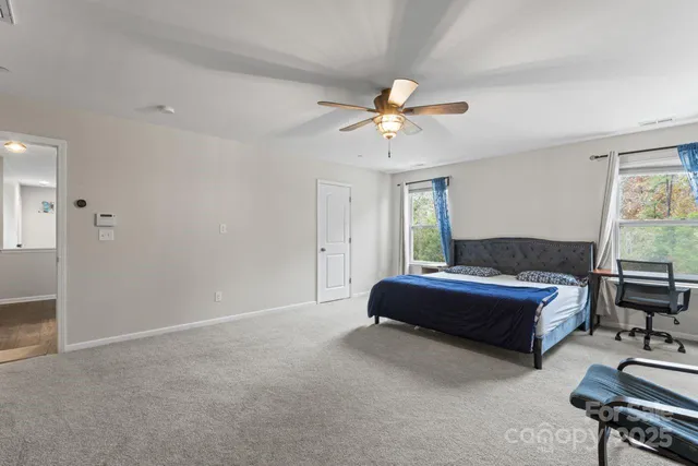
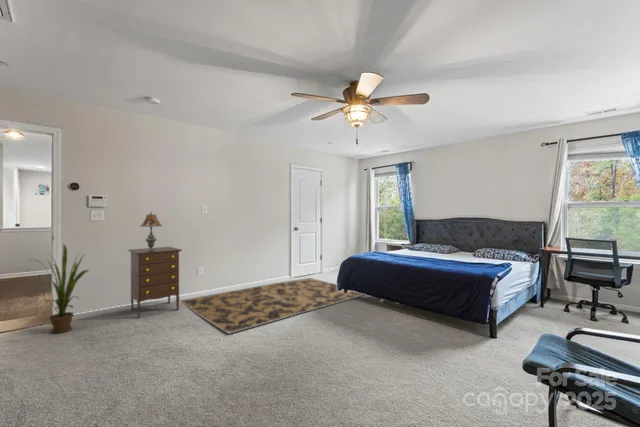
+ house plant (59, 287)
+ rug (279, 296)
+ table lamp (150, 230)
+ dresser (155, 279)
